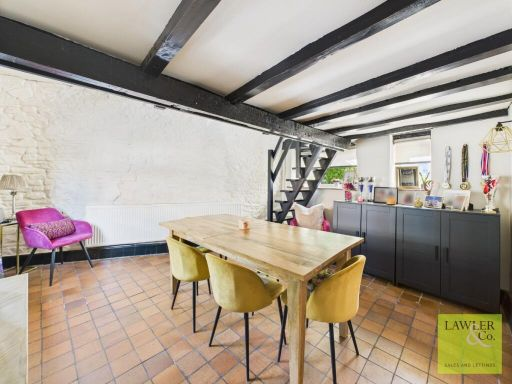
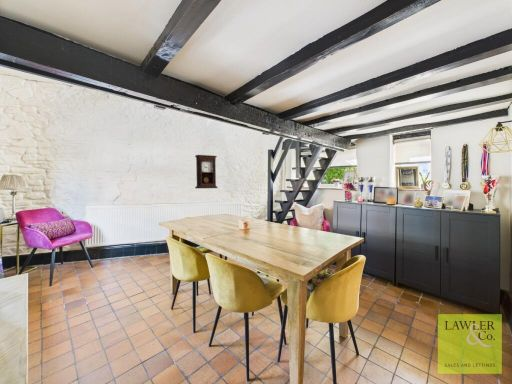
+ pendulum clock (206, 172)
